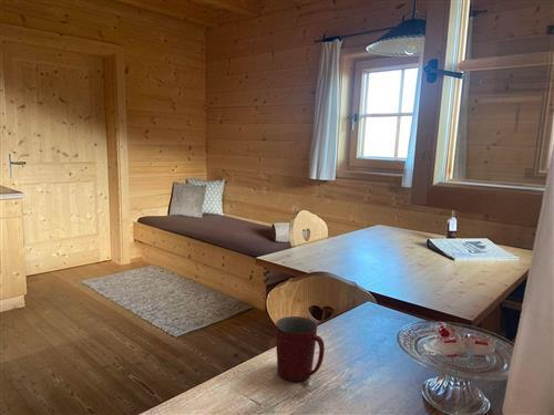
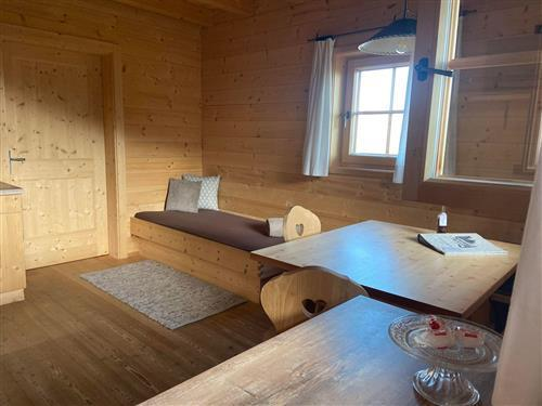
- mug (300, 351)
